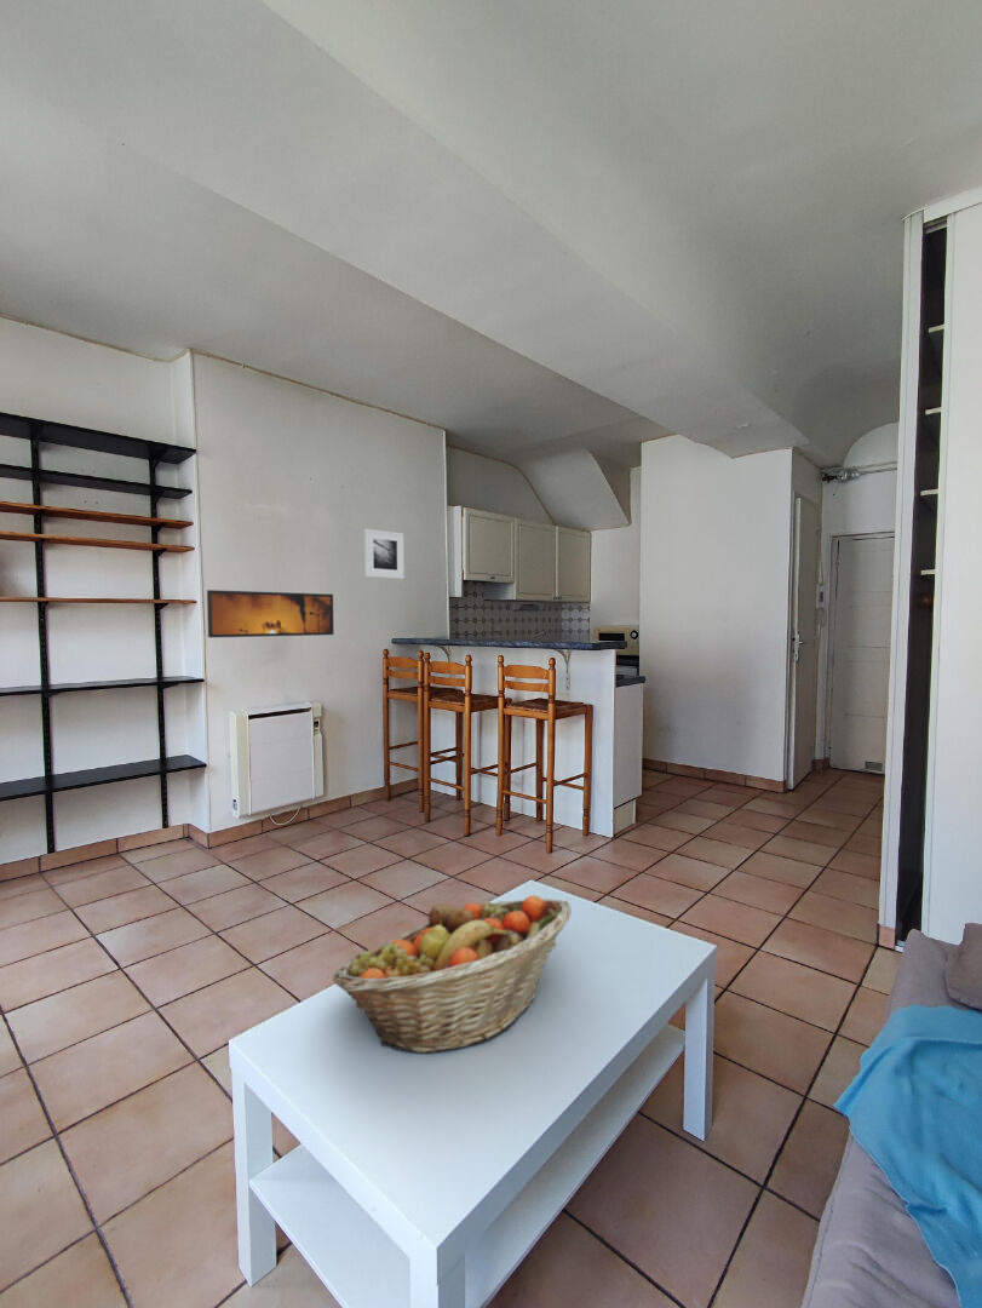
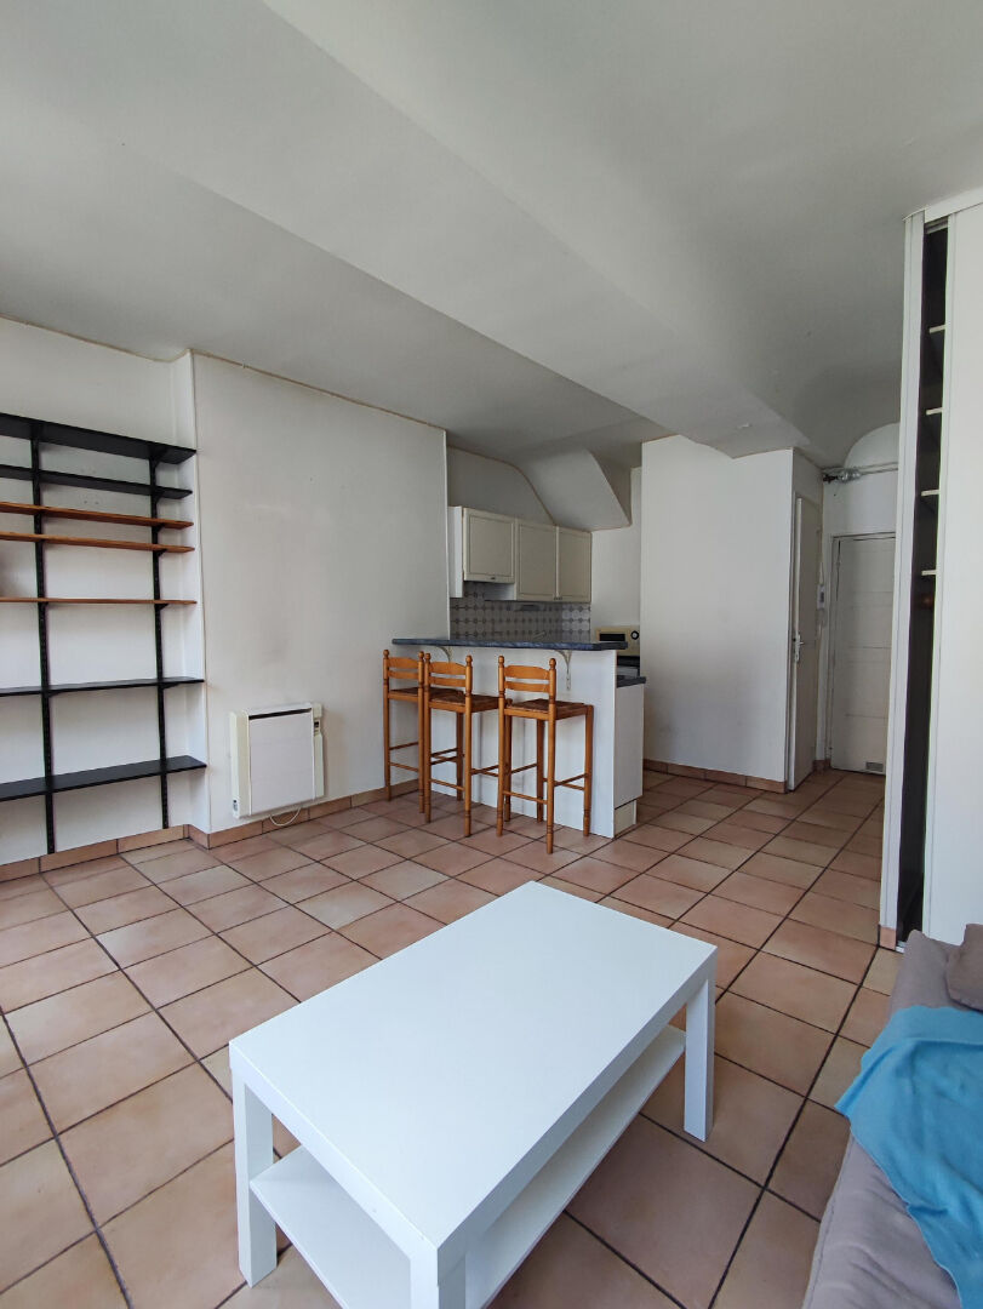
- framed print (384, 553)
- fruit basket (459, 957)
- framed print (275, 614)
